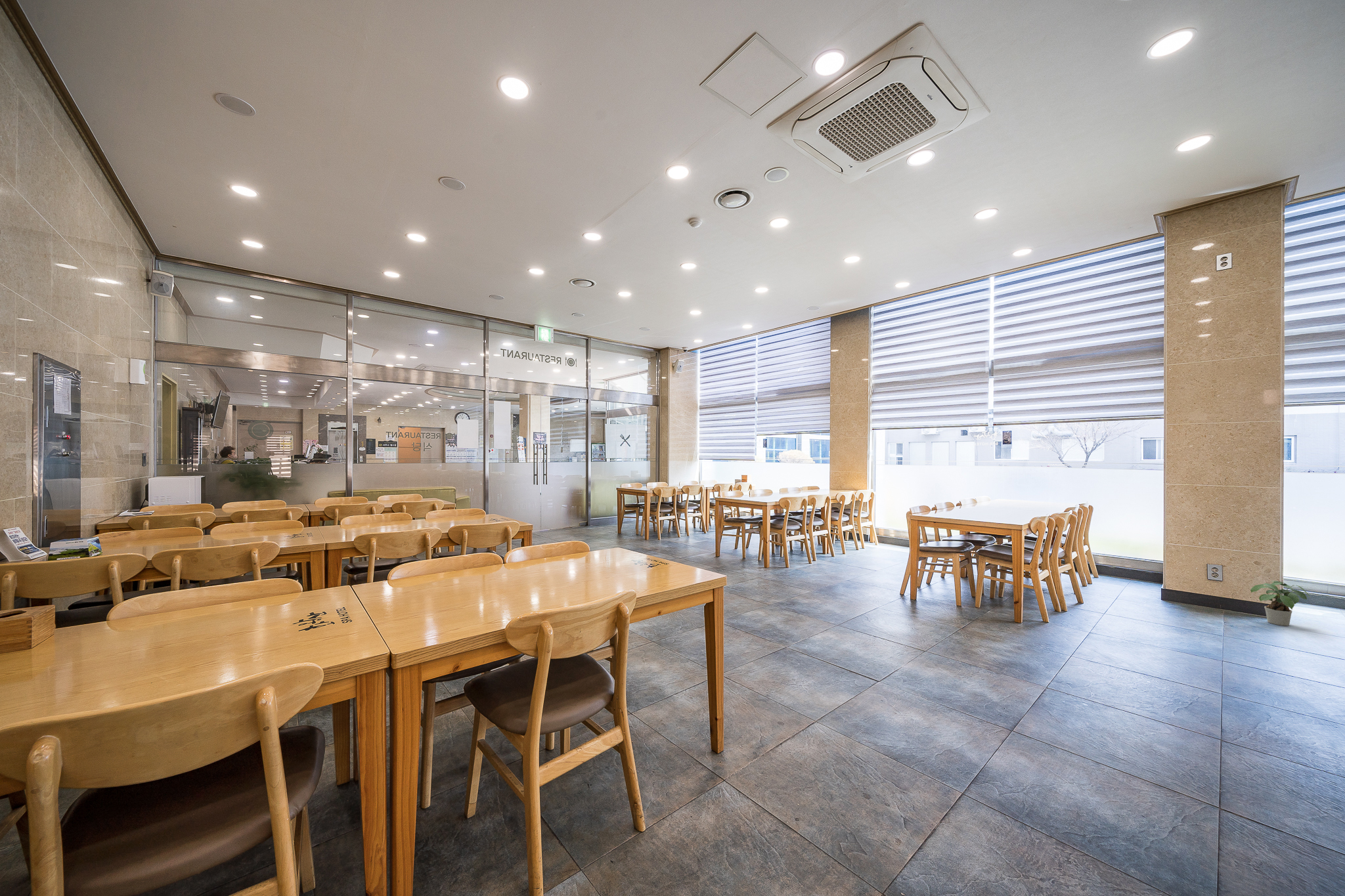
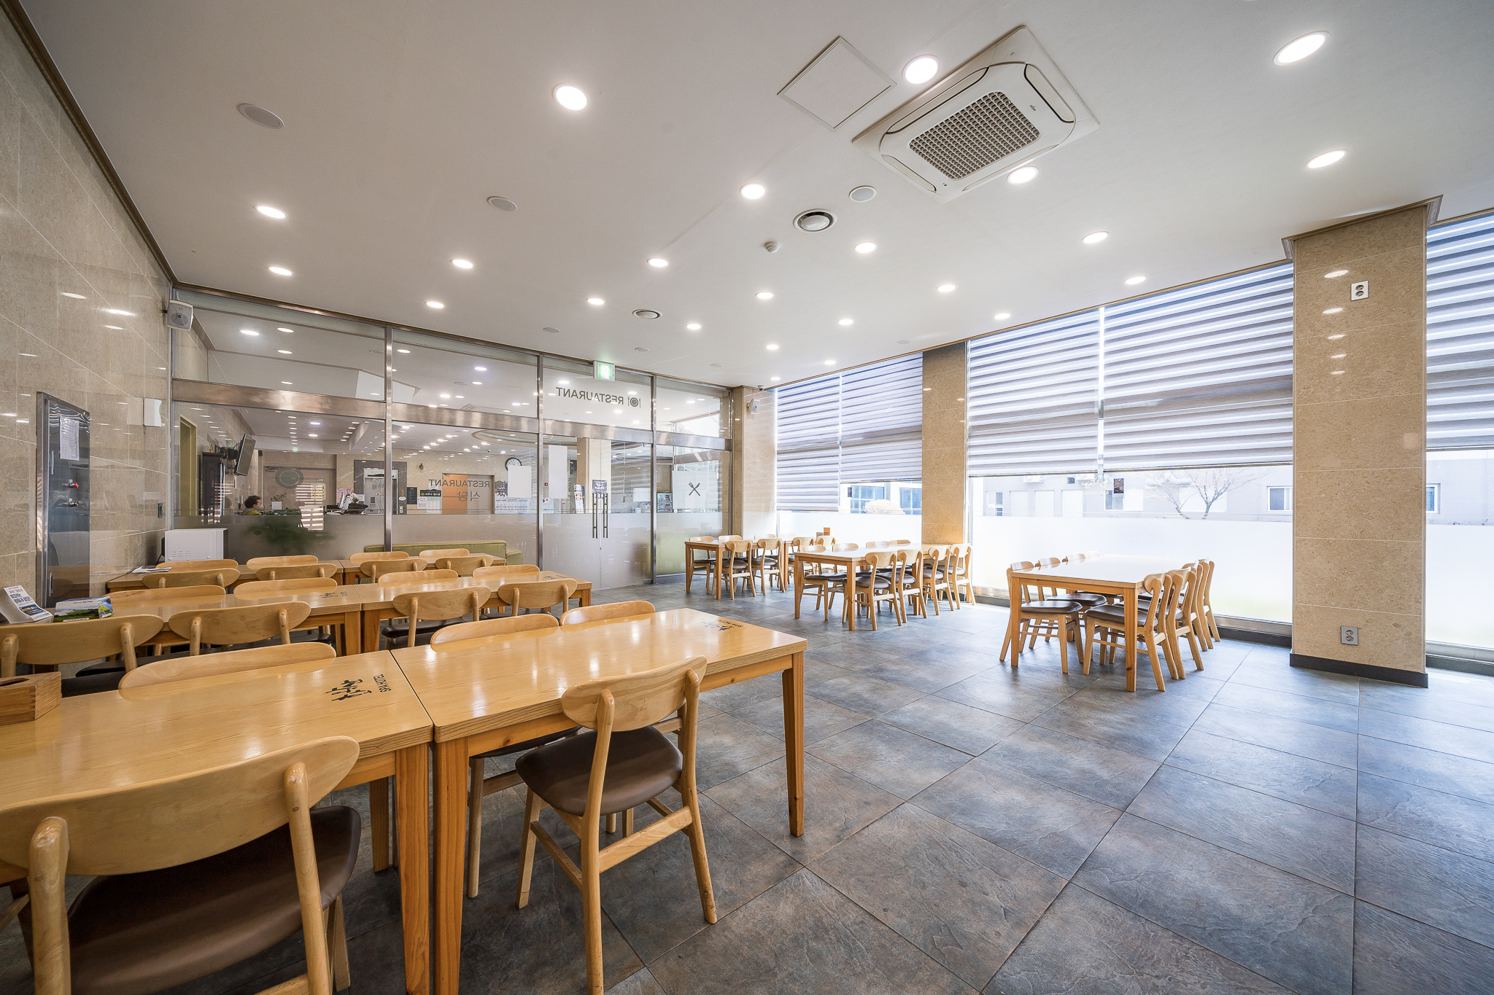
- potted plant (1278, 603)
